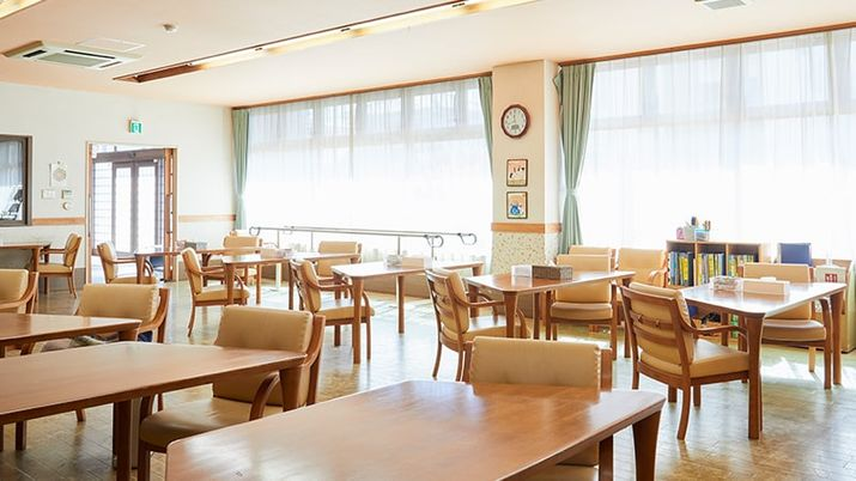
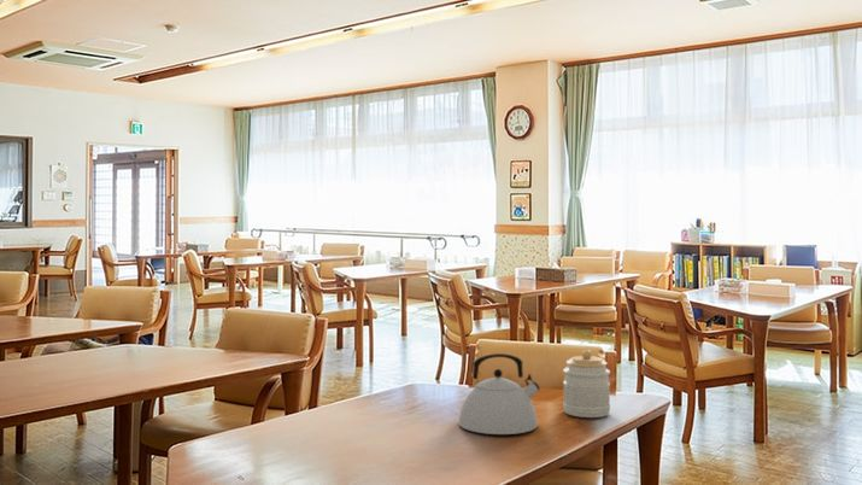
+ kettle (499, 388)
+ jar (586, 381)
